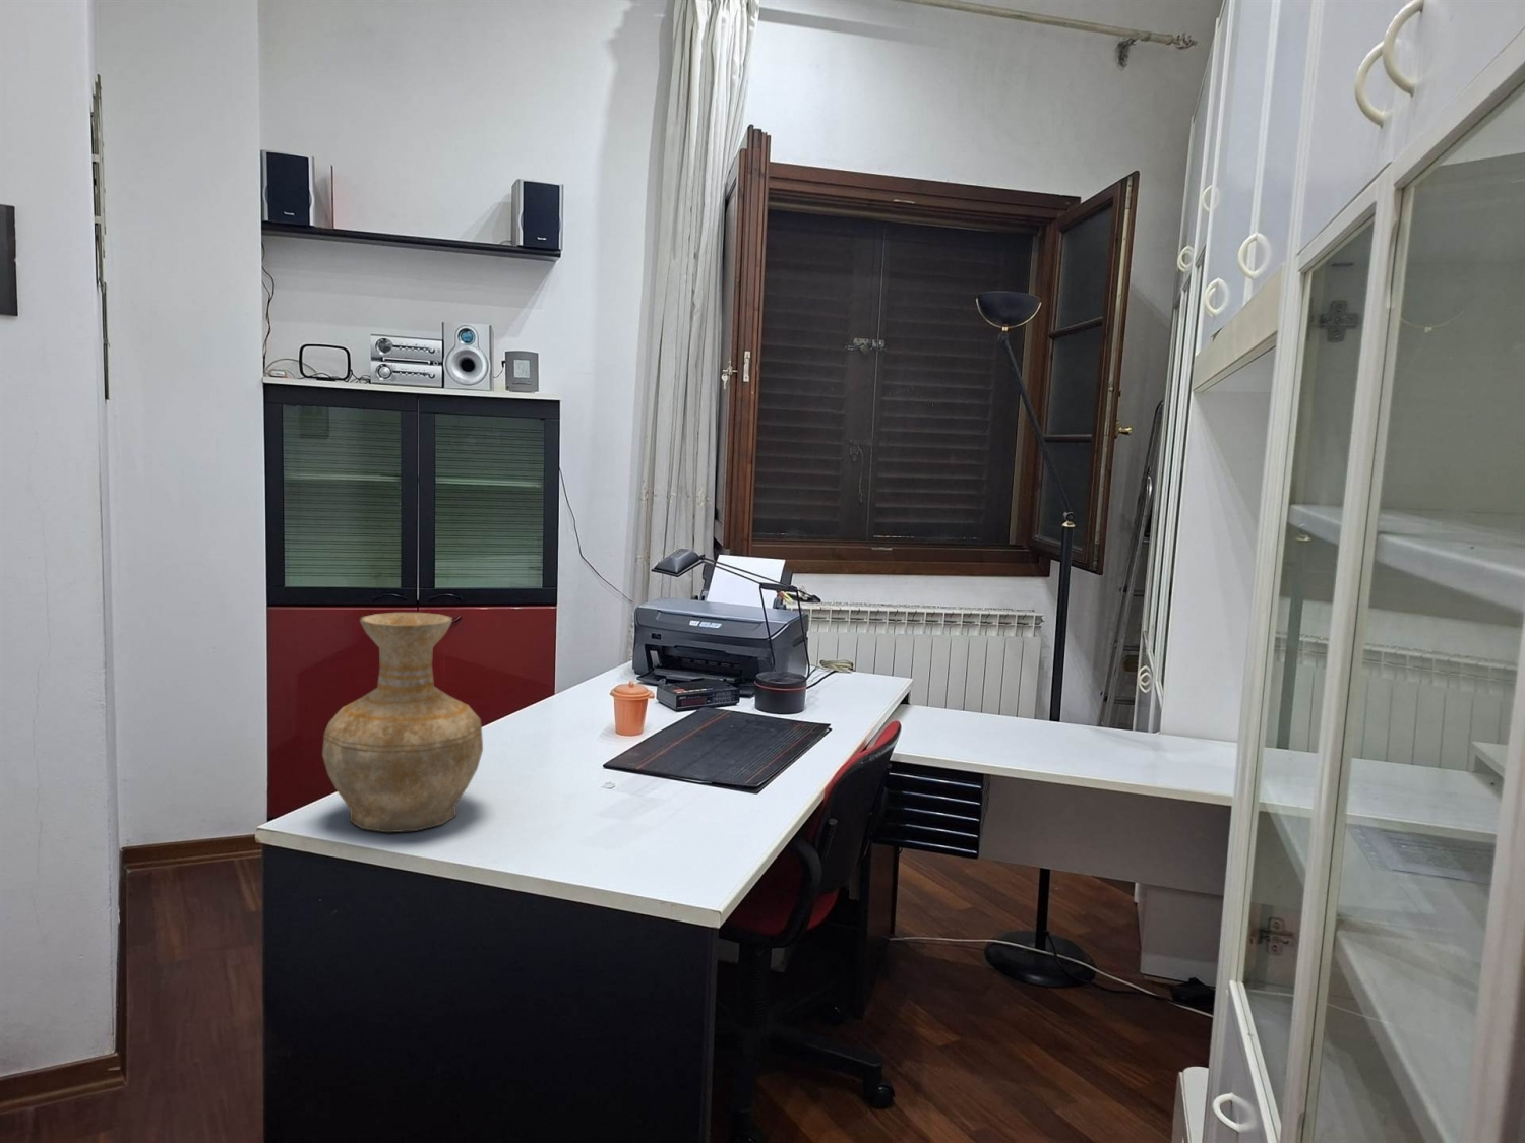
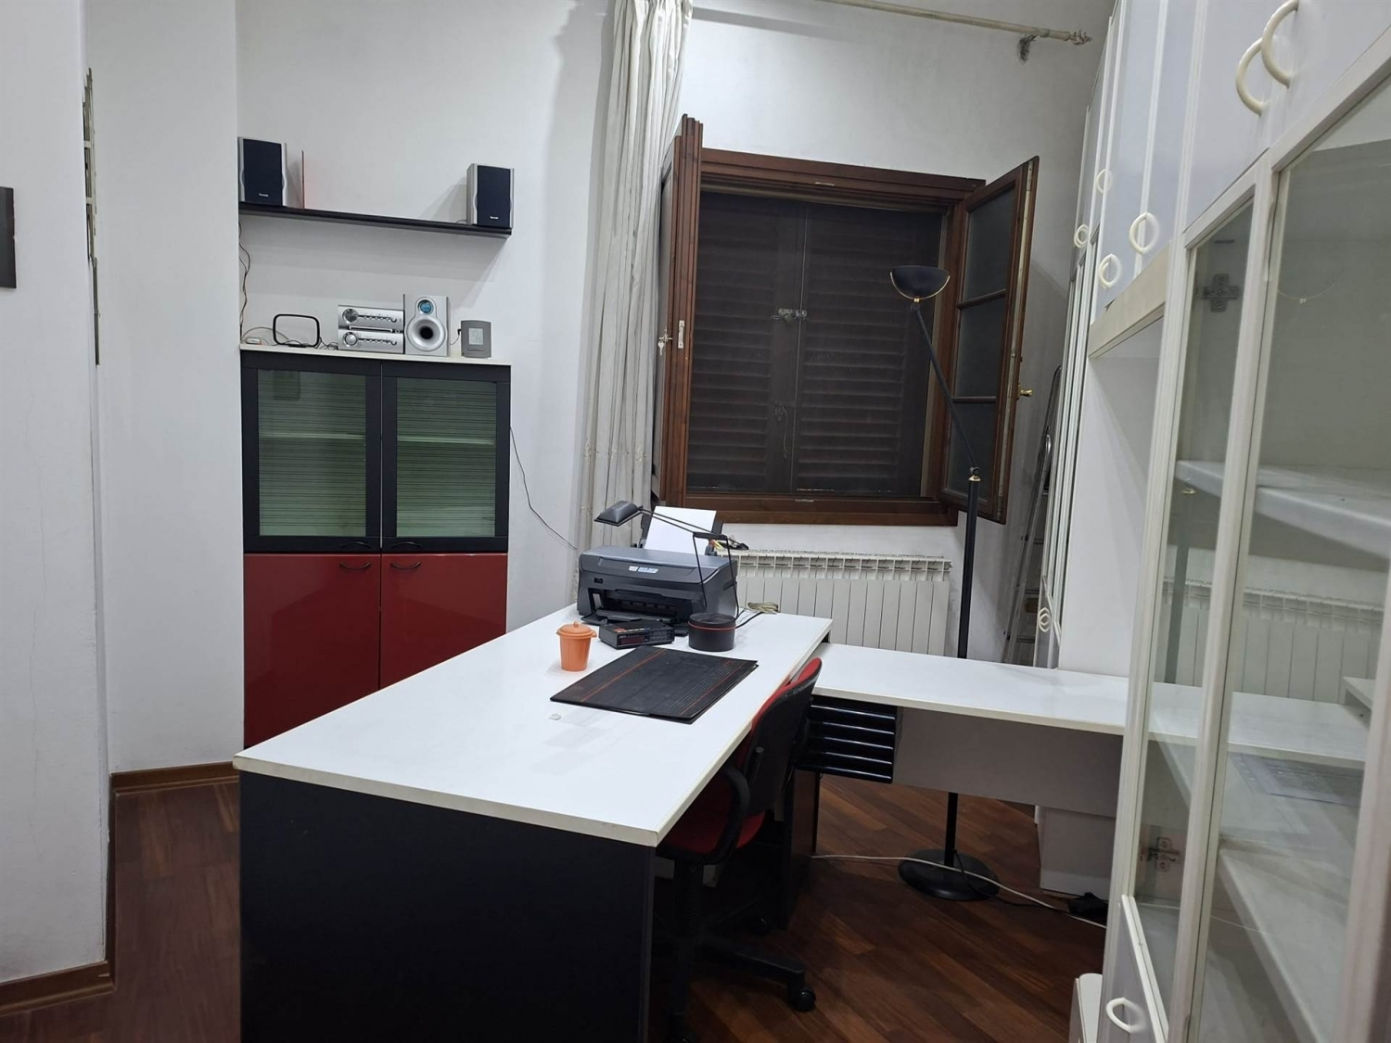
- vase (405, 717)
